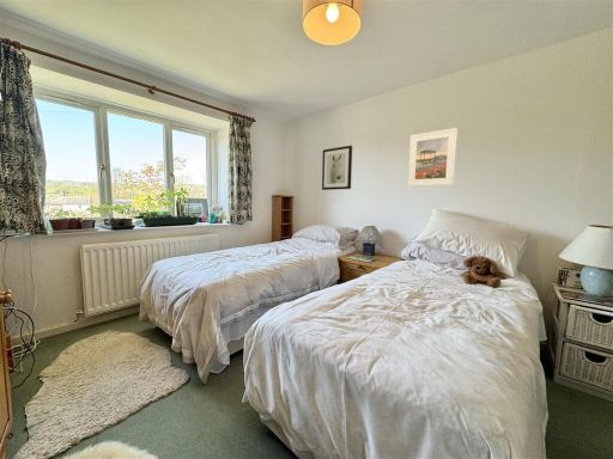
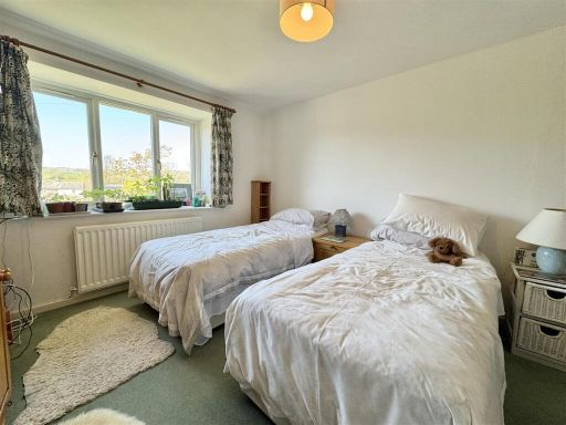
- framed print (431, 159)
- wall art (335, 169)
